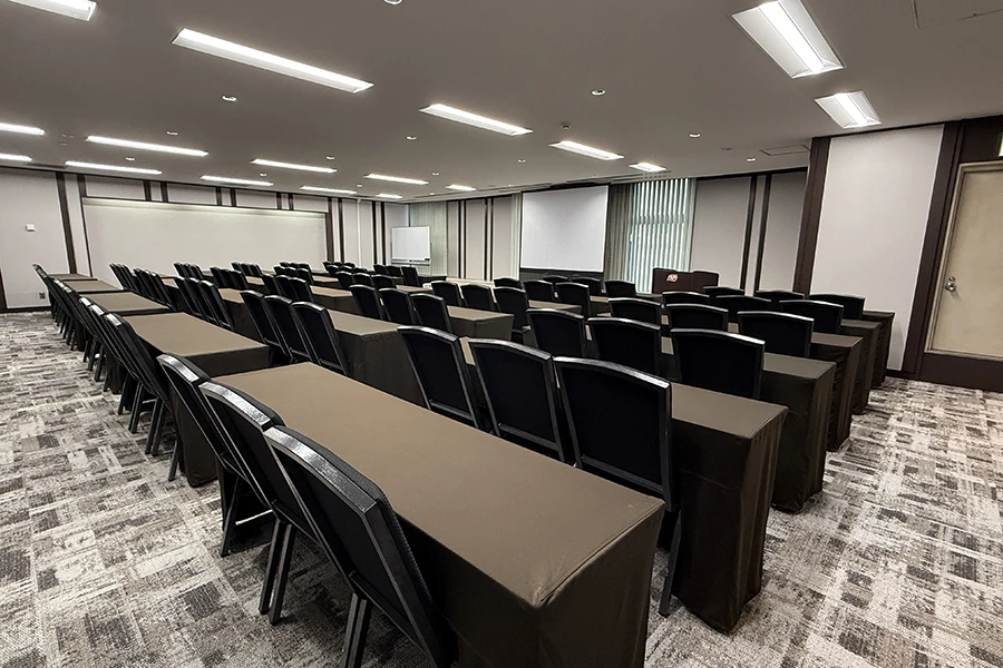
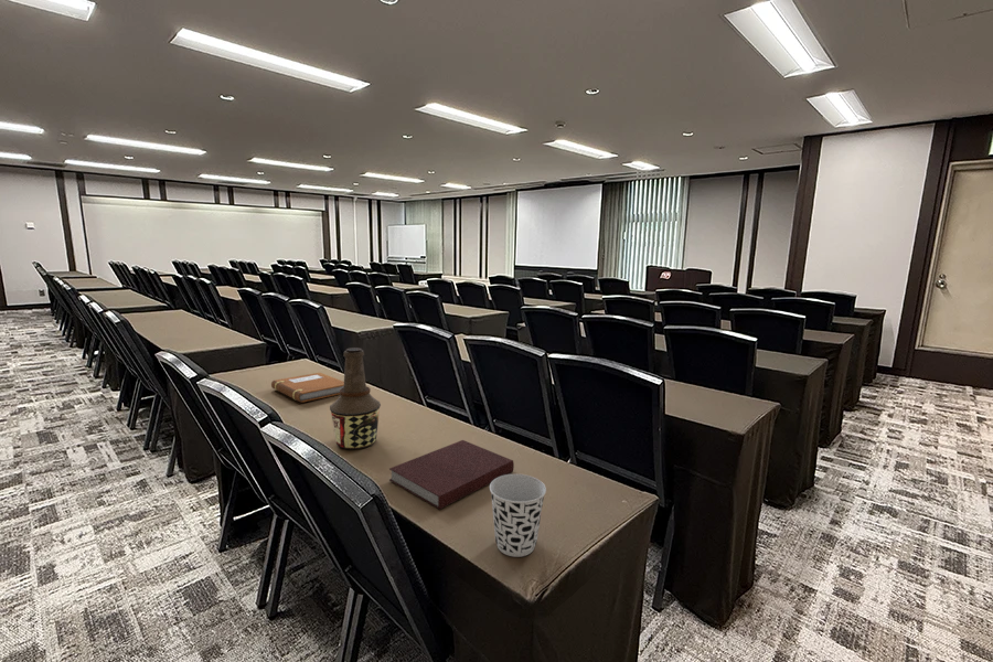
+ notebook (309, 385)
+ cup (516, 515)
+ bottle (355, 395)
+ notebook (452, 470)
